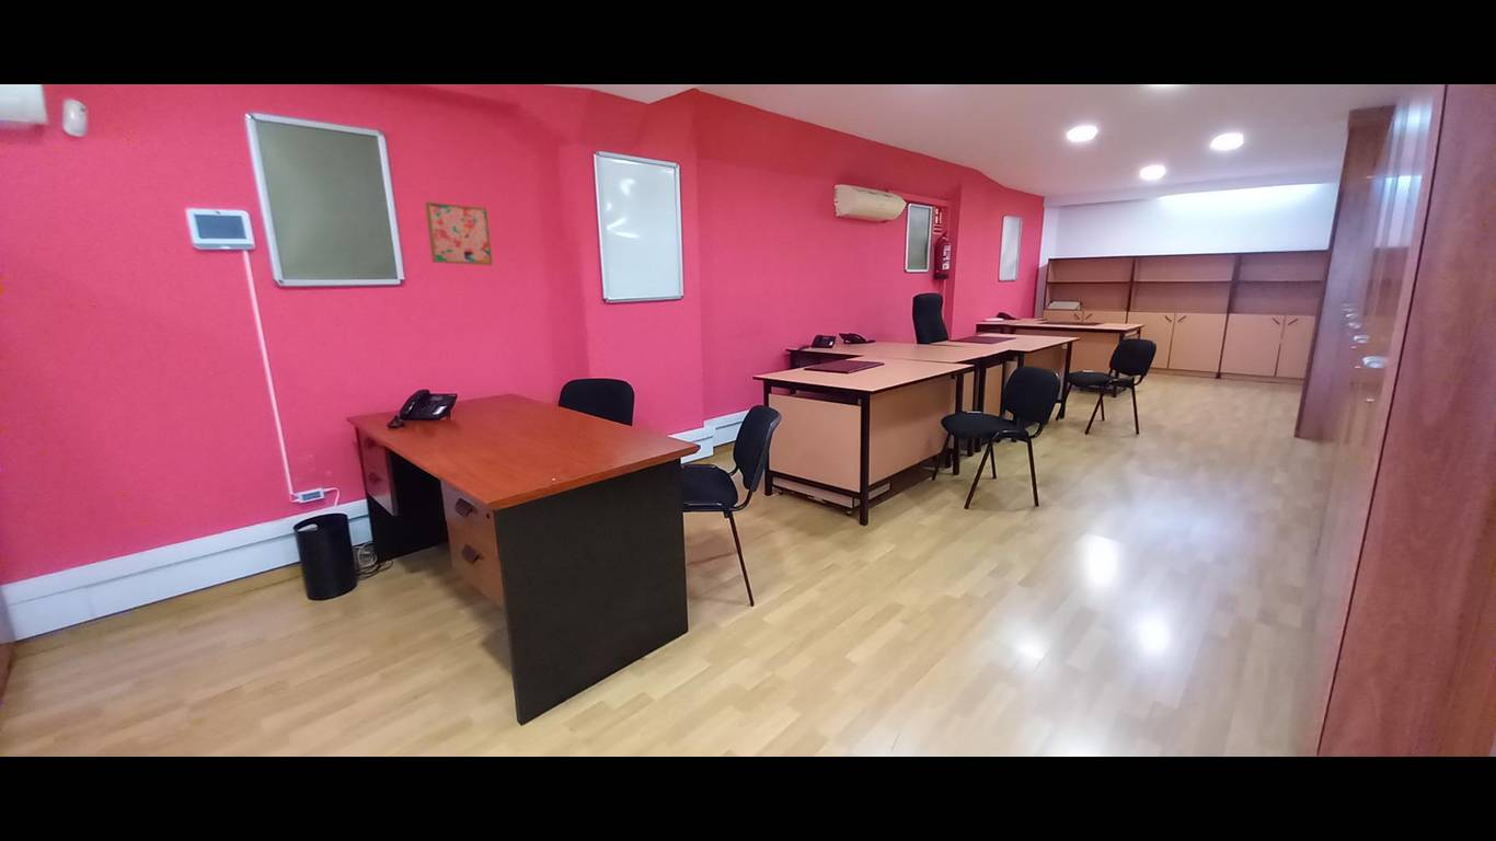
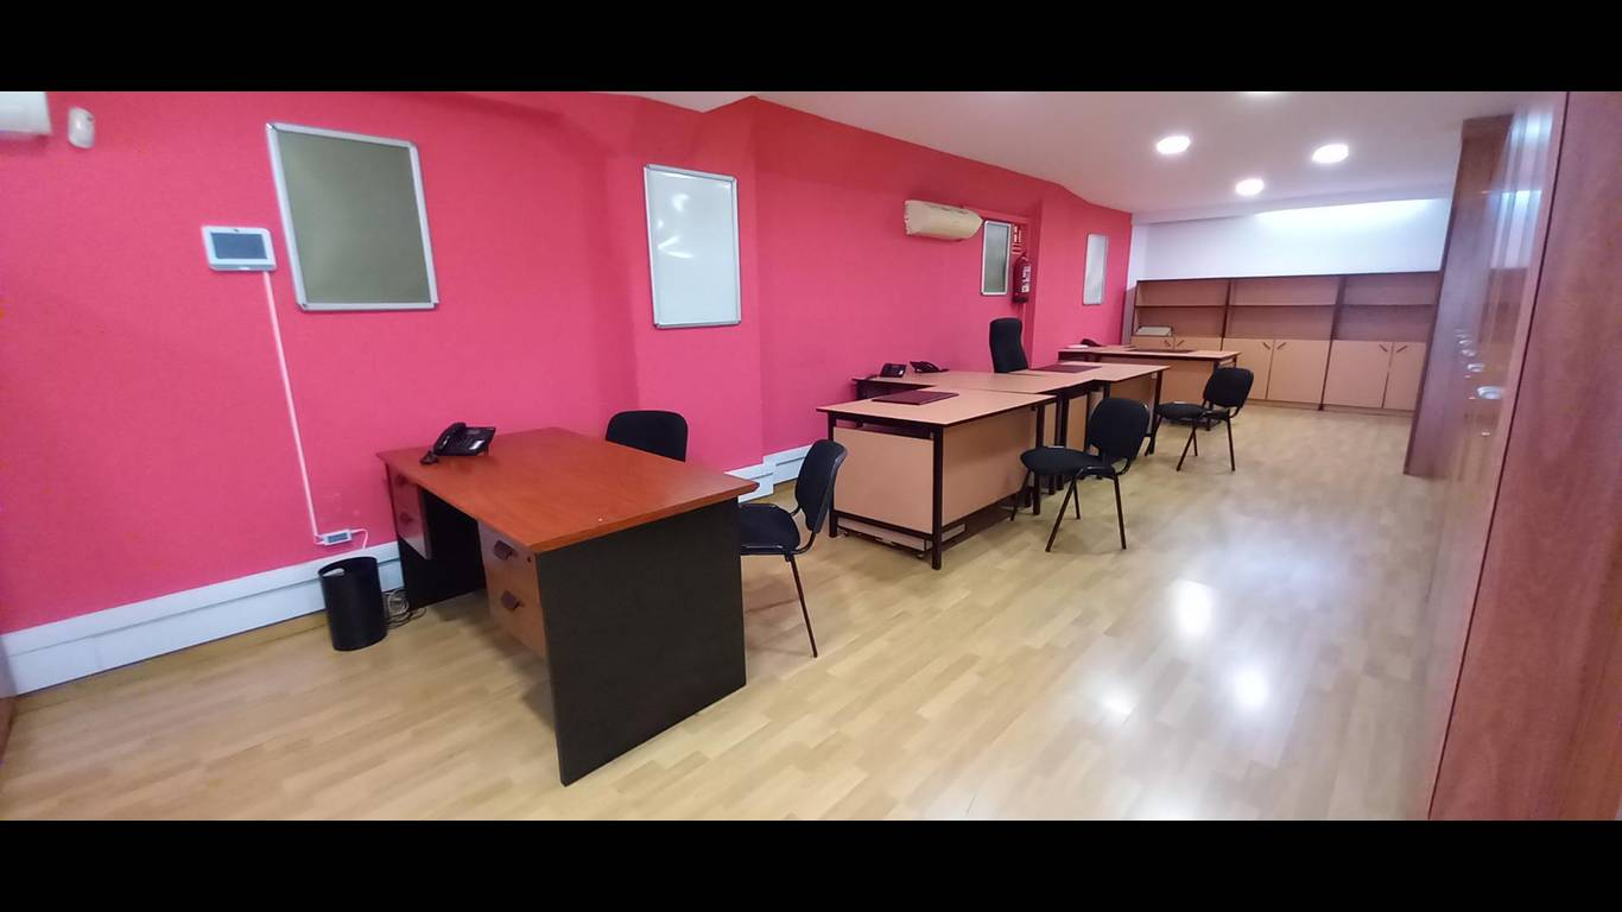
- wall art (460, 234)
